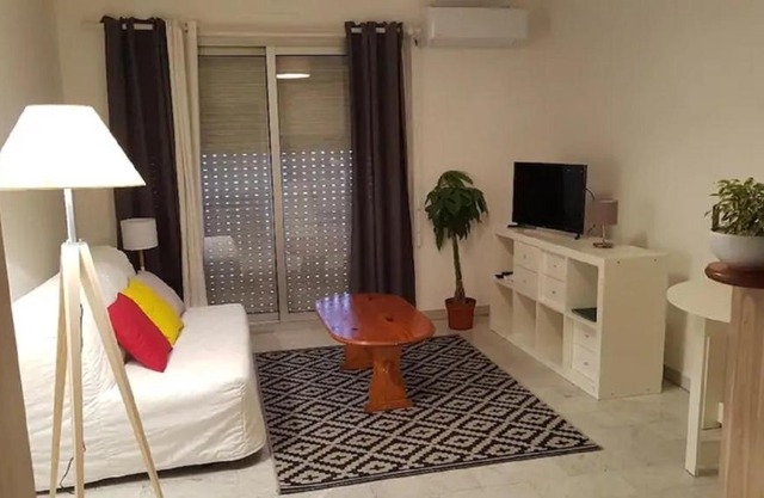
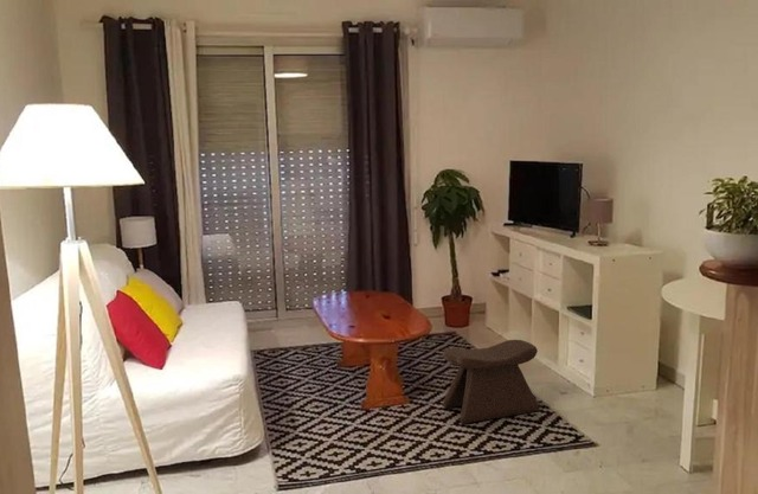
+ stool (489, 378)
